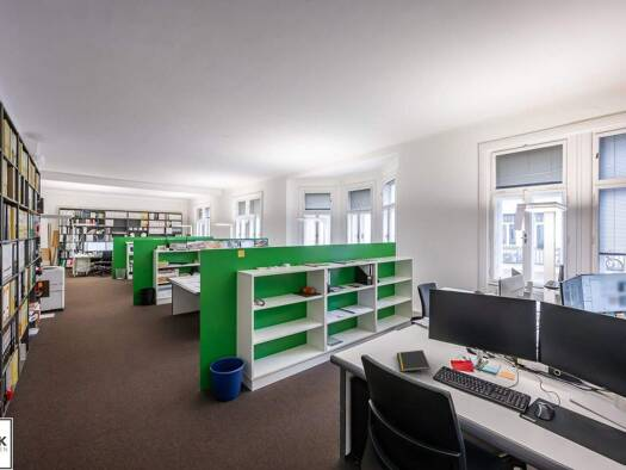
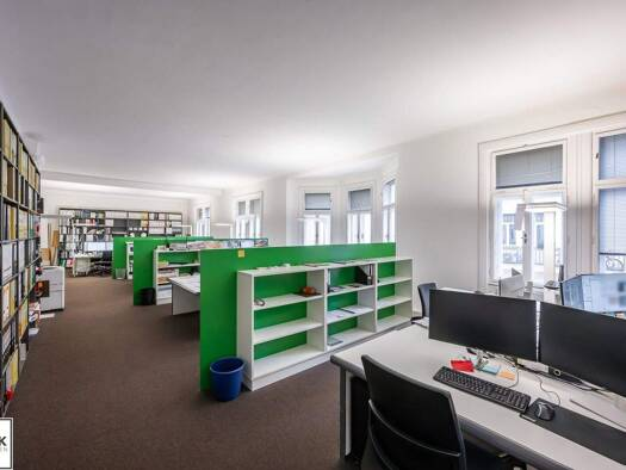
- notepad (411, 359)
